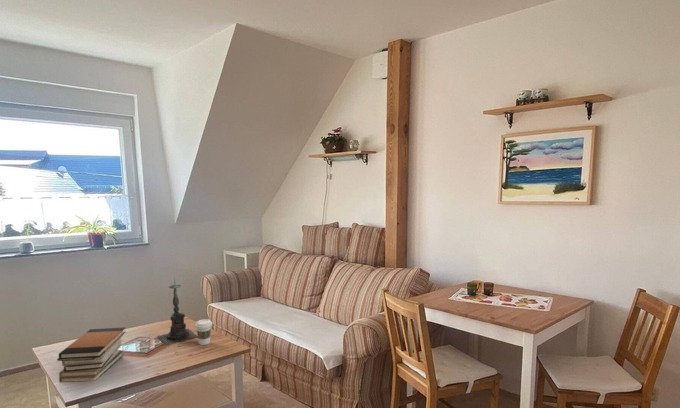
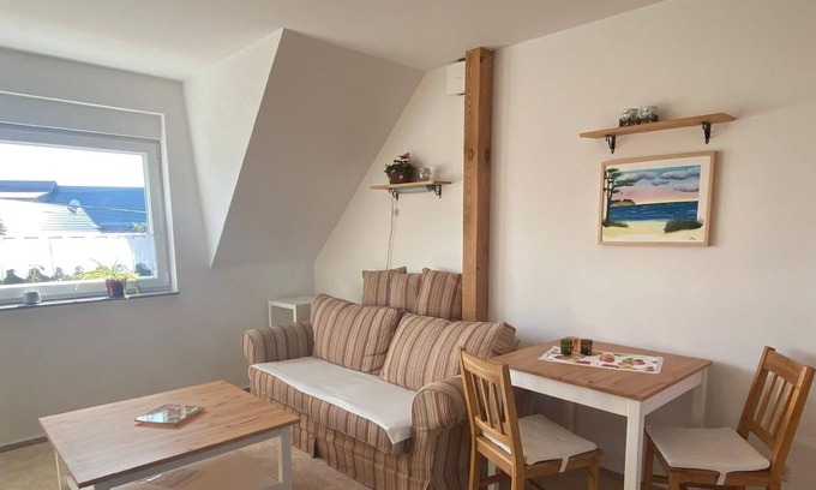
- book stack (94, 353)
- coffee cup (204, 332)
- candle holder (176, 307)
